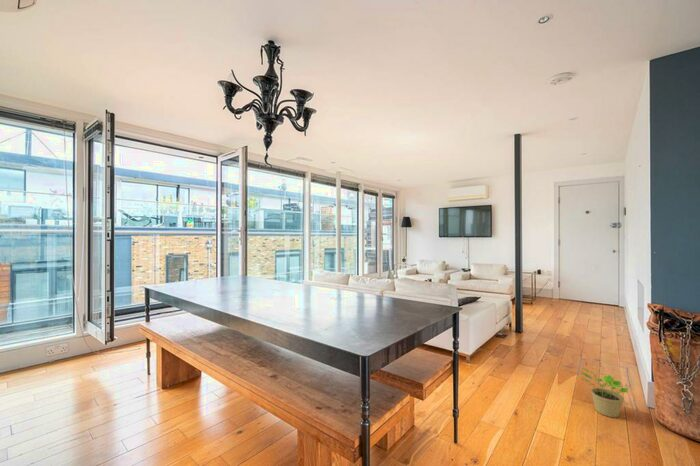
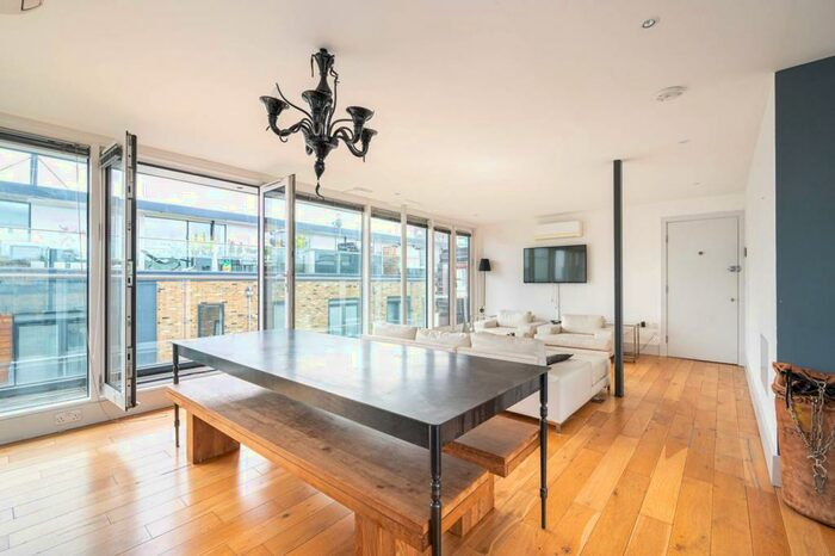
- potted plant (604, 389)
